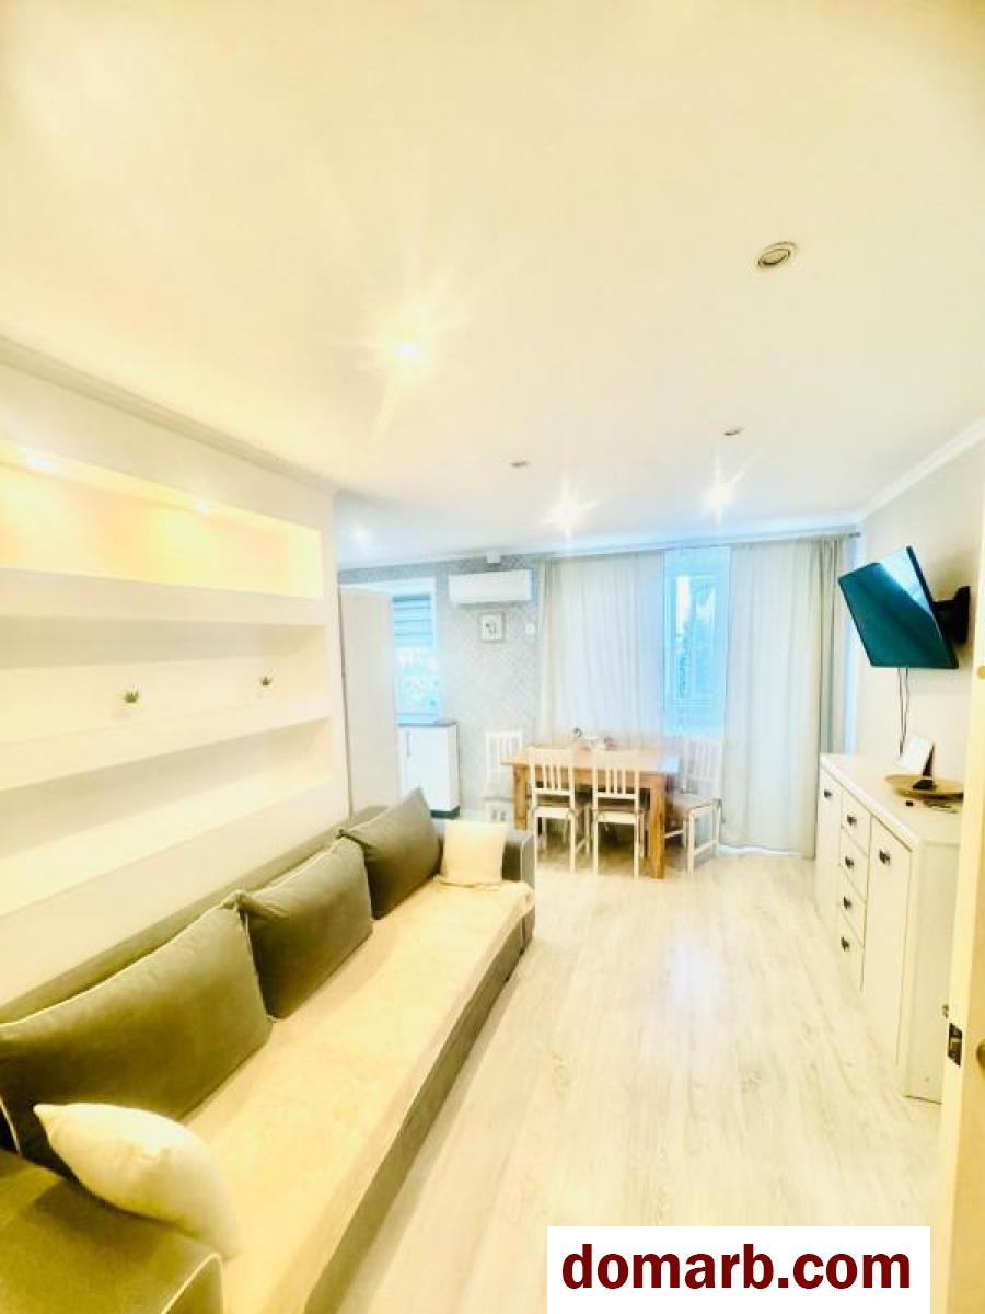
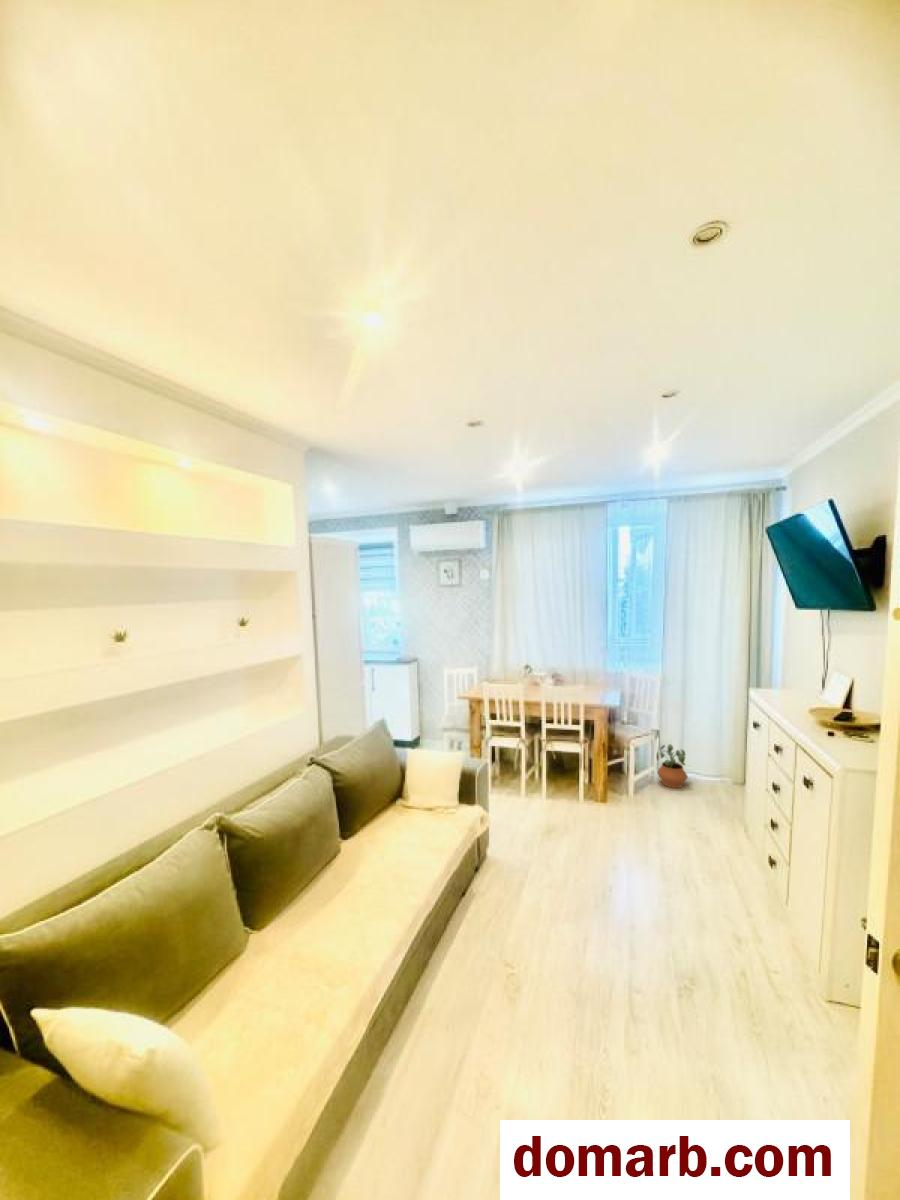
+ potted plant (671, 763)
